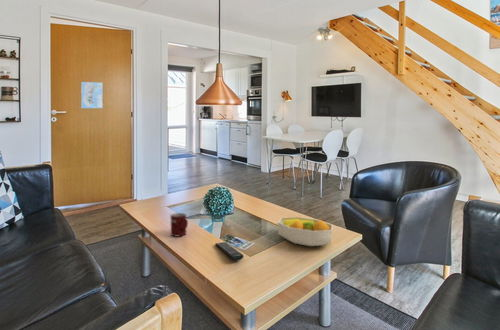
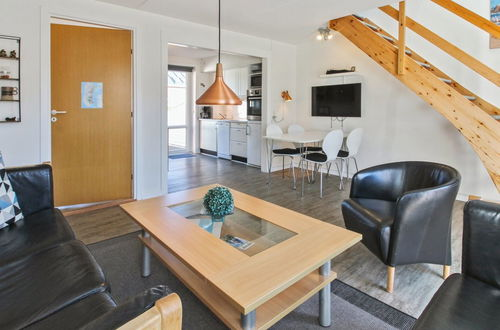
- fruit bowl (304, 228)
- remote control (228, 250)
- mug (180, 225)
